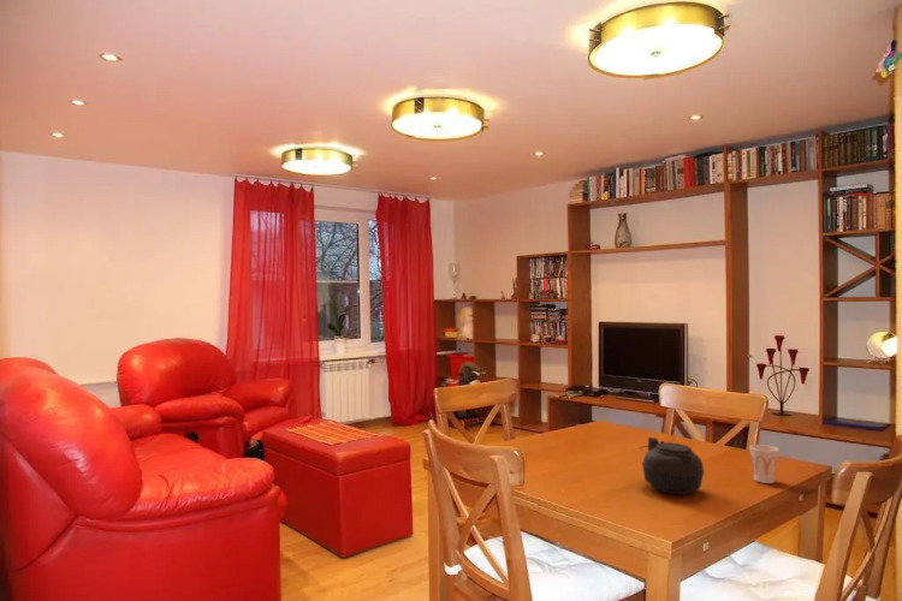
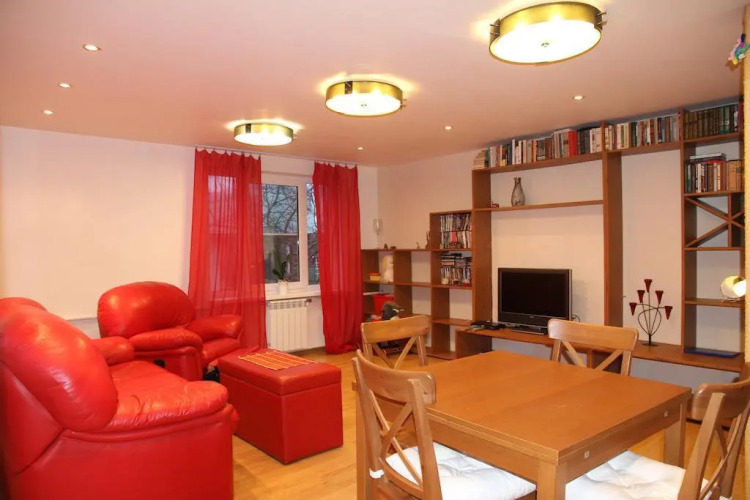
- cup (764, 464)
- teapot (669, 465)
